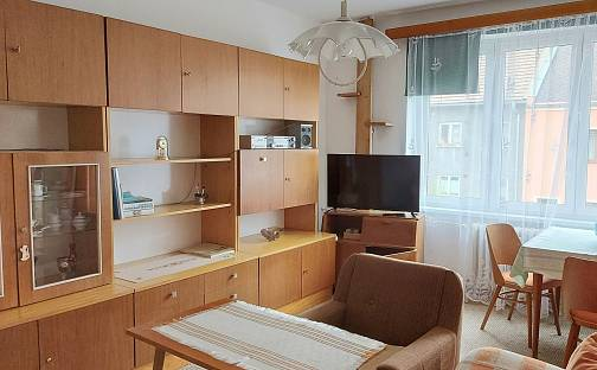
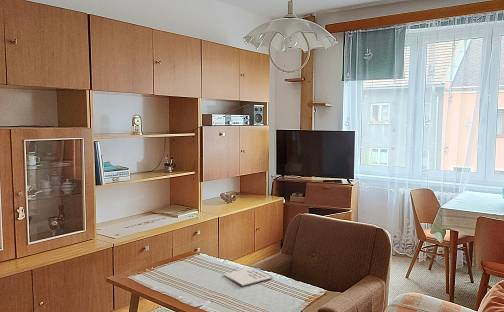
+ notebook (248, 276)
